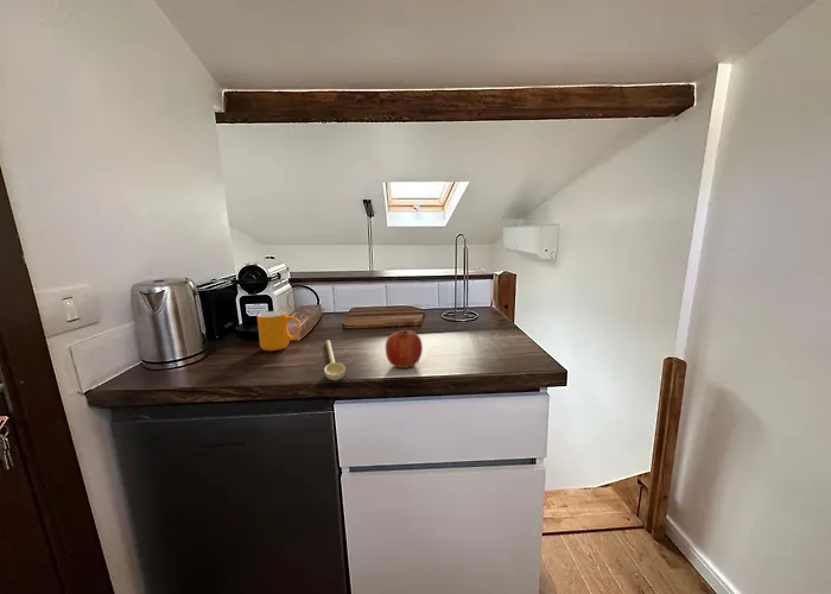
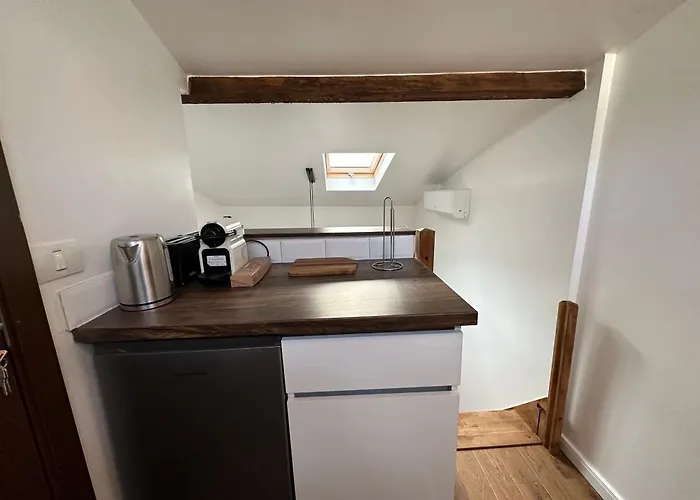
- spoon (331, 356)
- mug (280, 330)
- fruit (404, 346)
